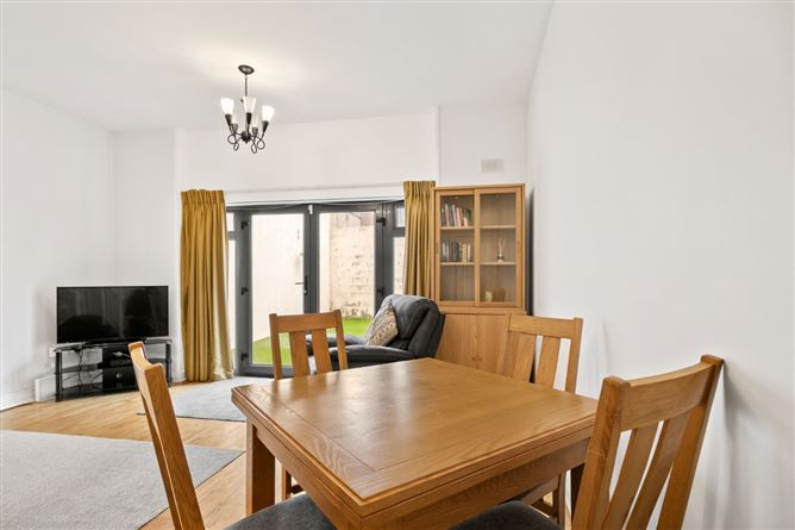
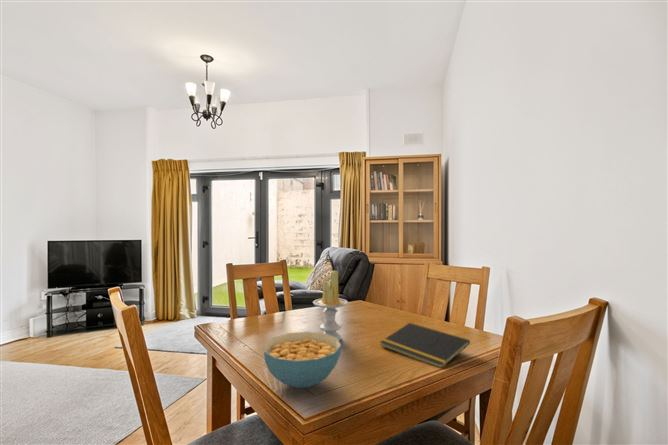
+ candle (330, 304)
+ cereal bowl (302, 363)
+ notepad (423, 342)
